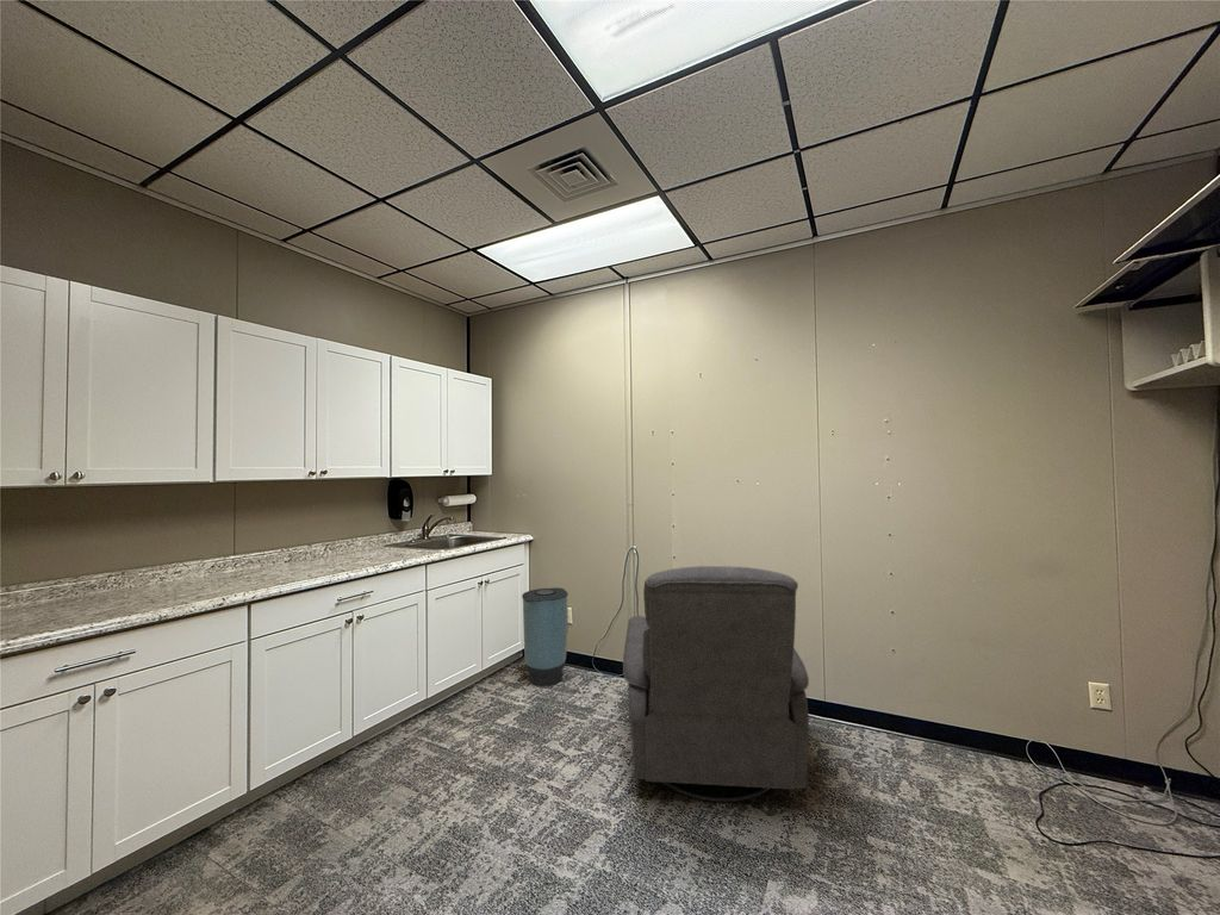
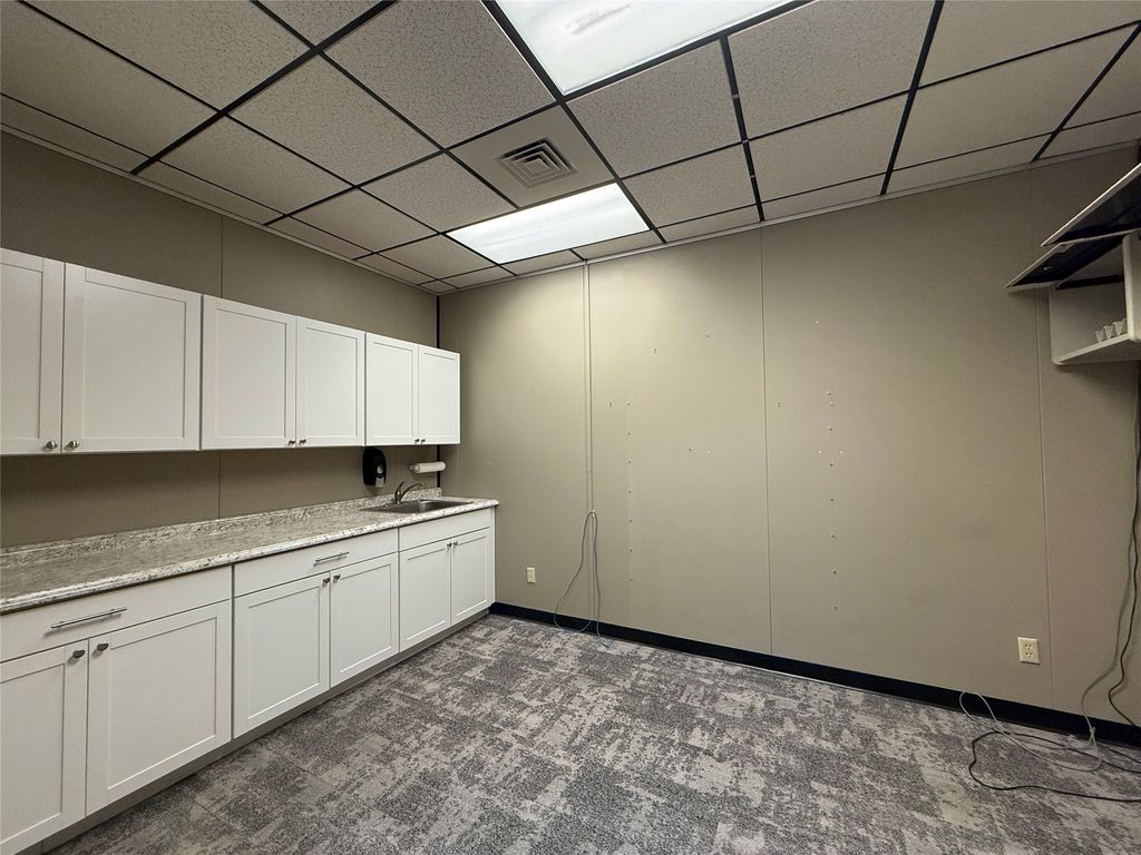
- trash can (547, 634)
- chair (709, 656)
